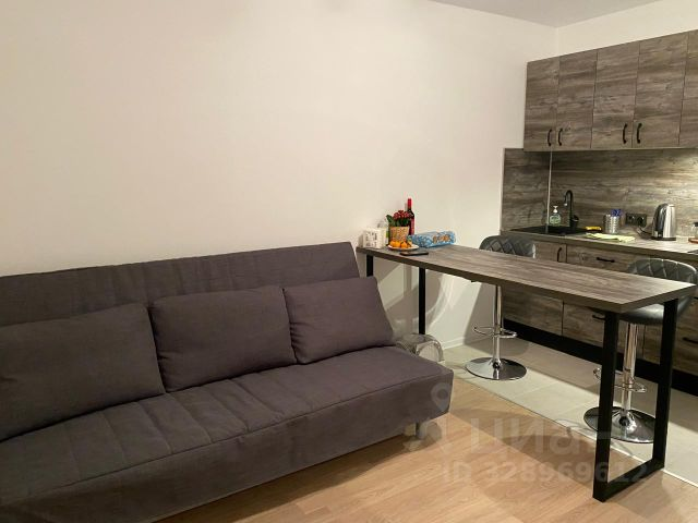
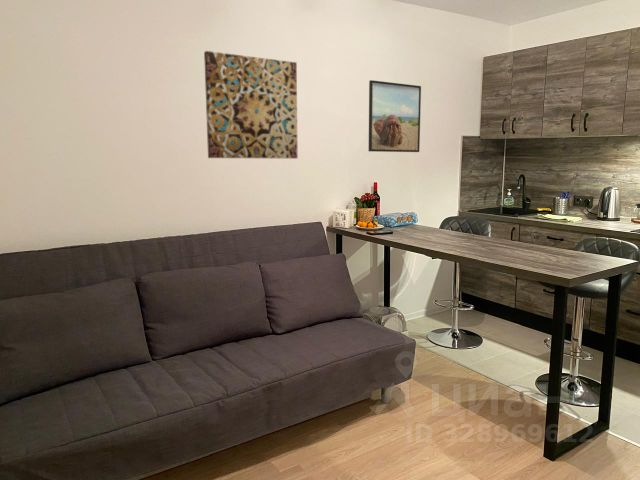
+ wall art (253, 108)
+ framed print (395, 117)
